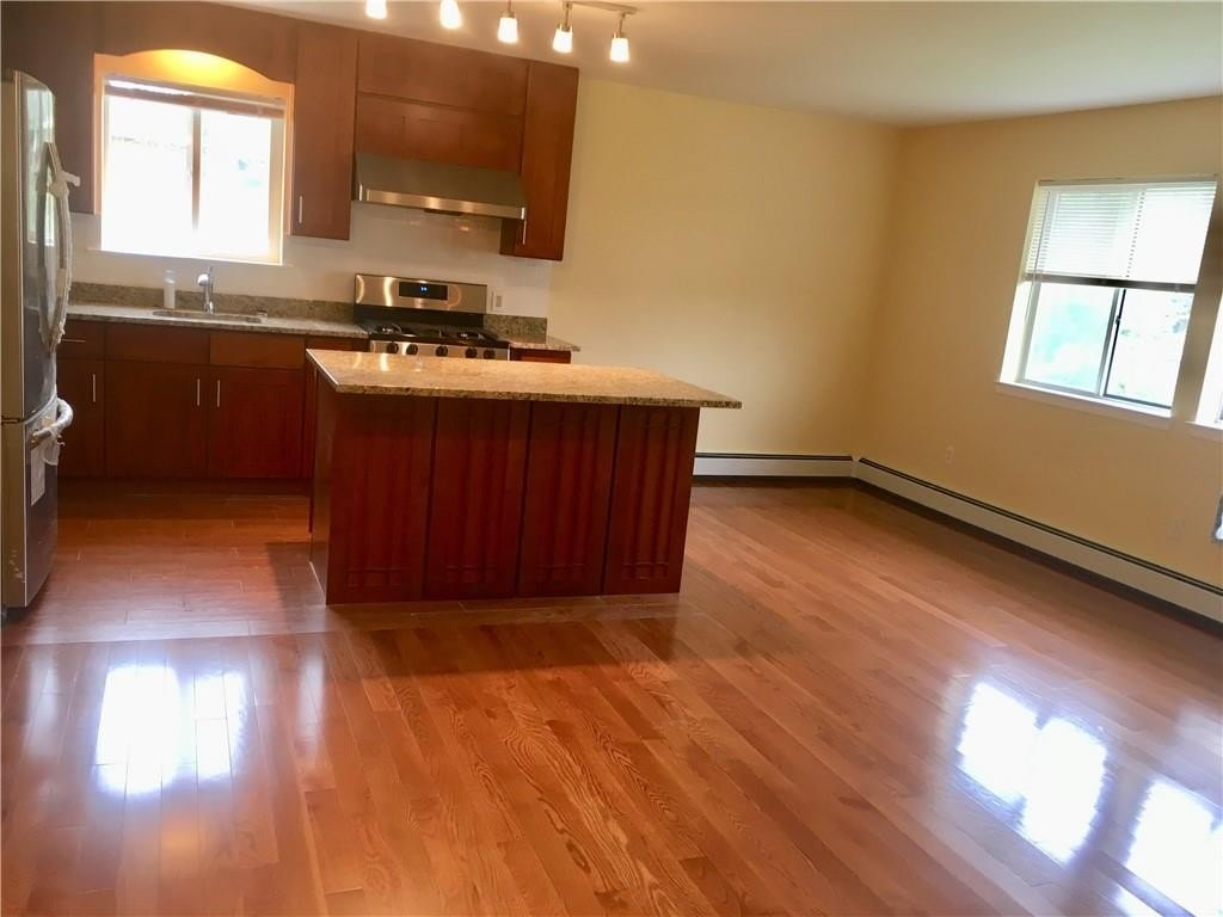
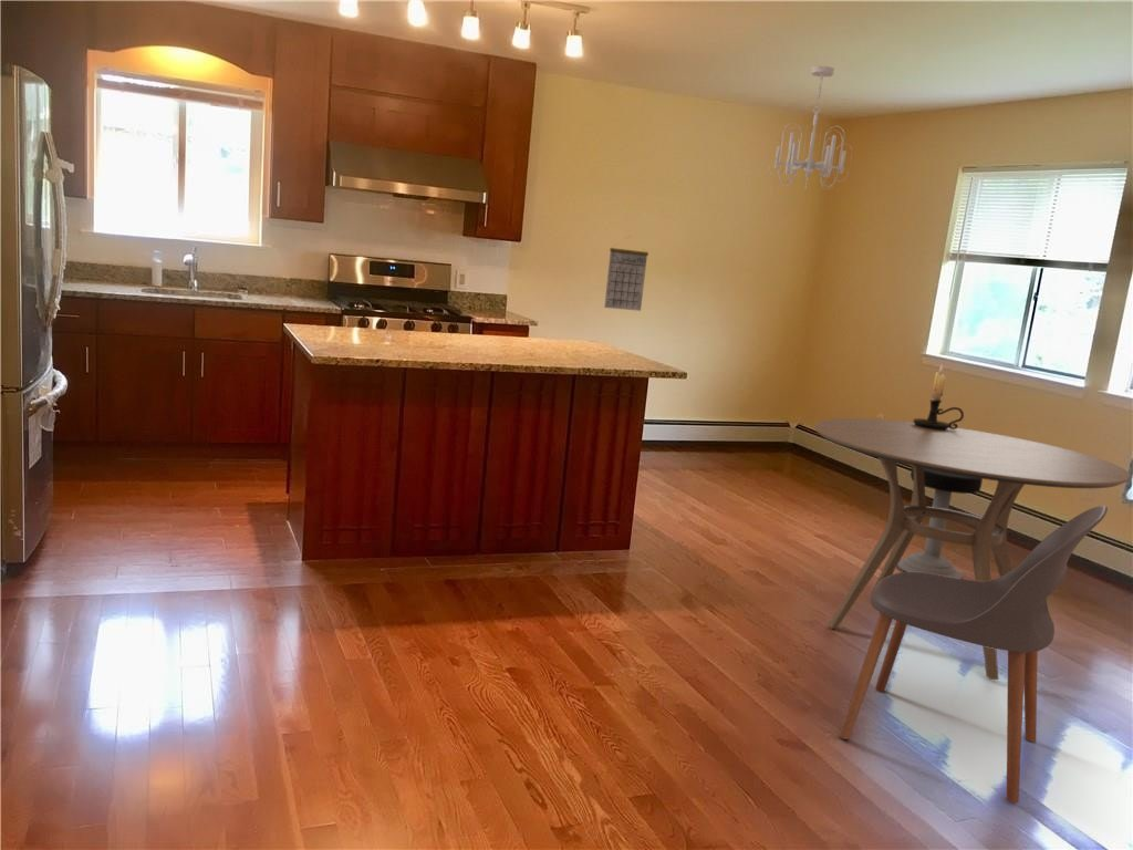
+ chandelier (814, 127)
+ candle holder (942, 395)
+ chair (969, 618)
+ stool (937, 521)
+ calendar (626, 272)
+ dining table (945, 540)
